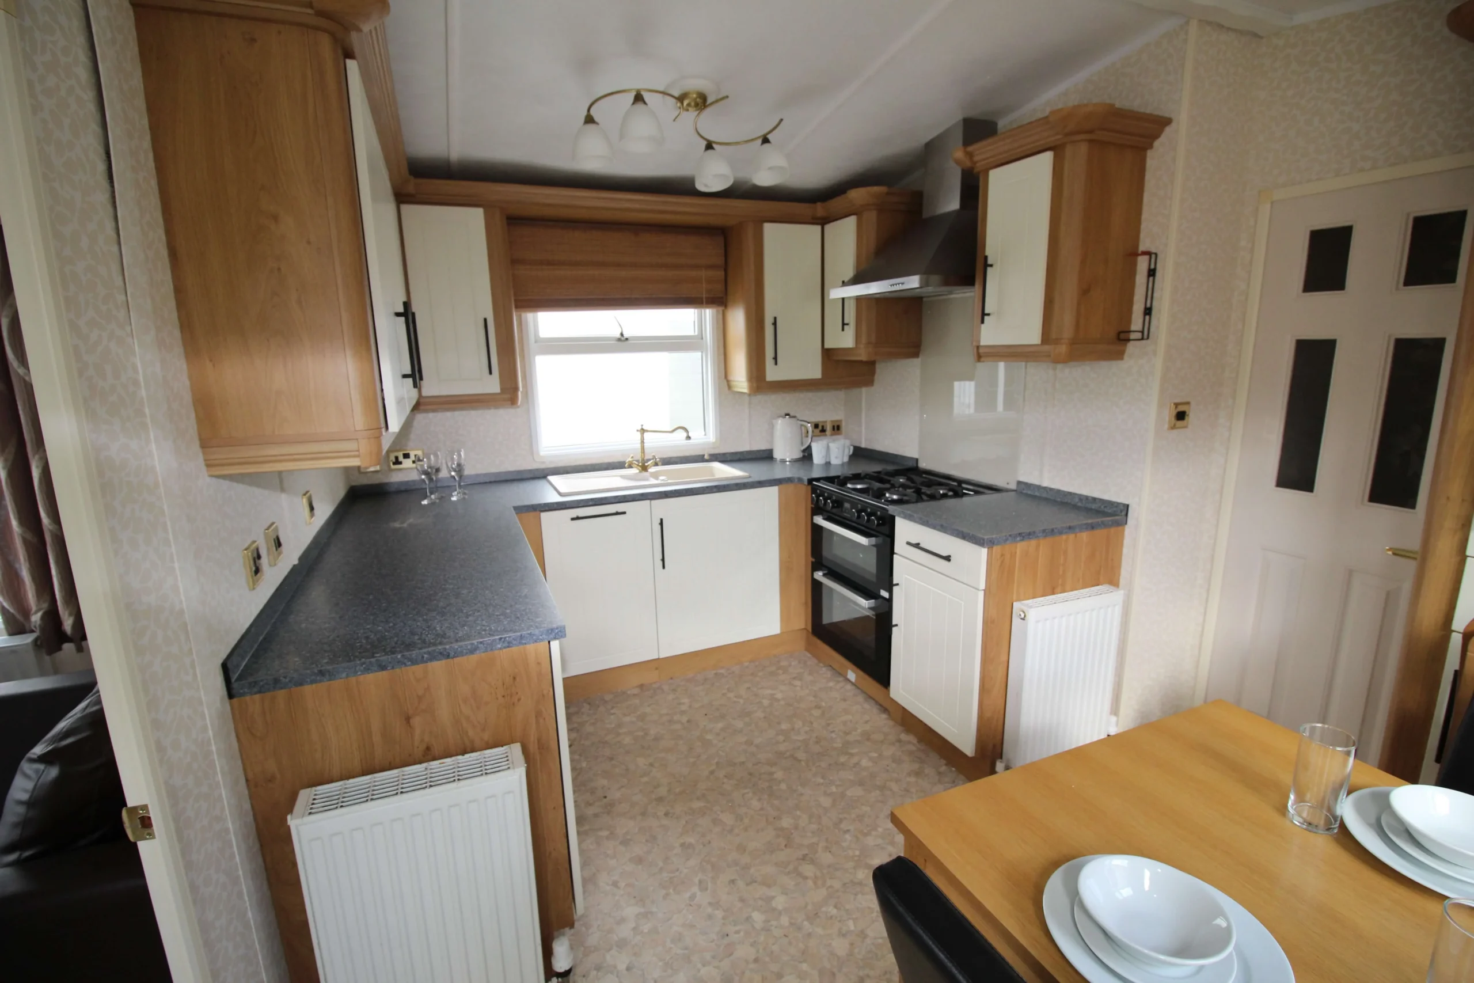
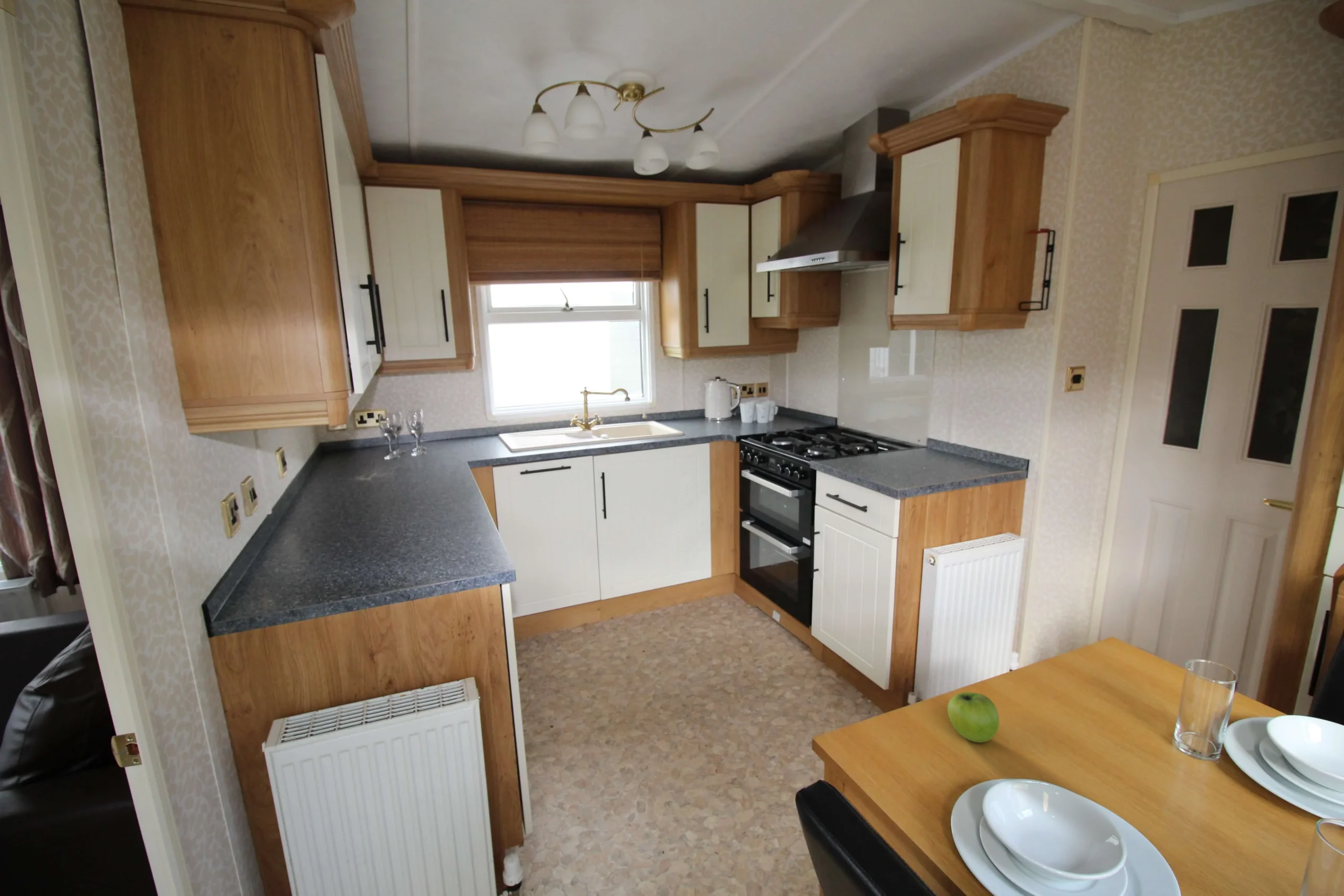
+ fruit (973, 715)
